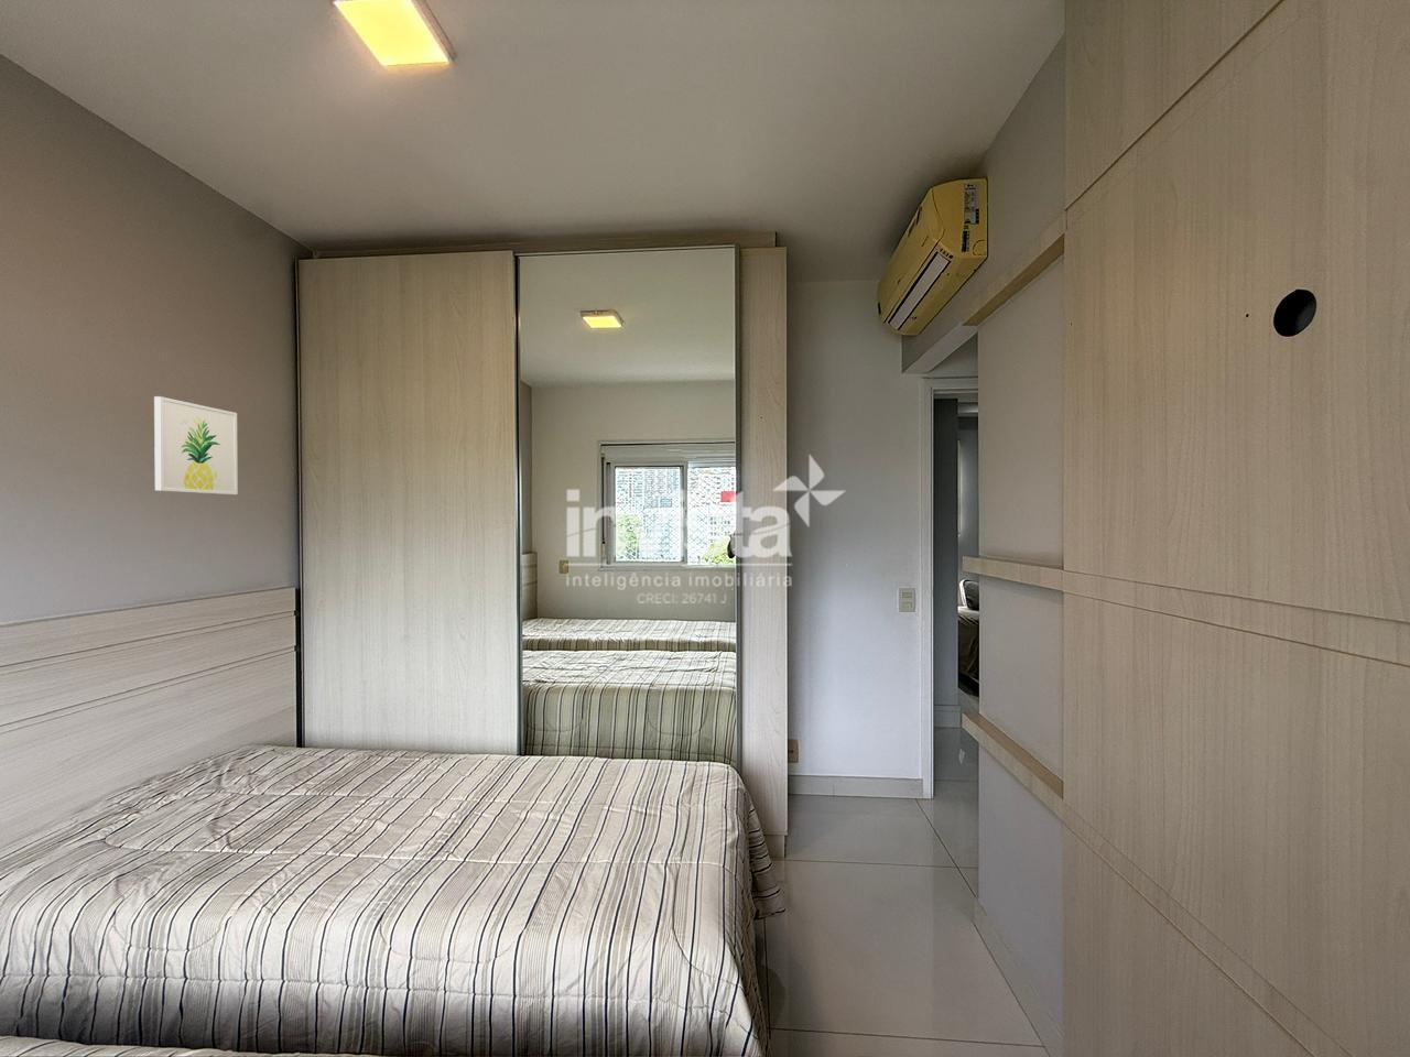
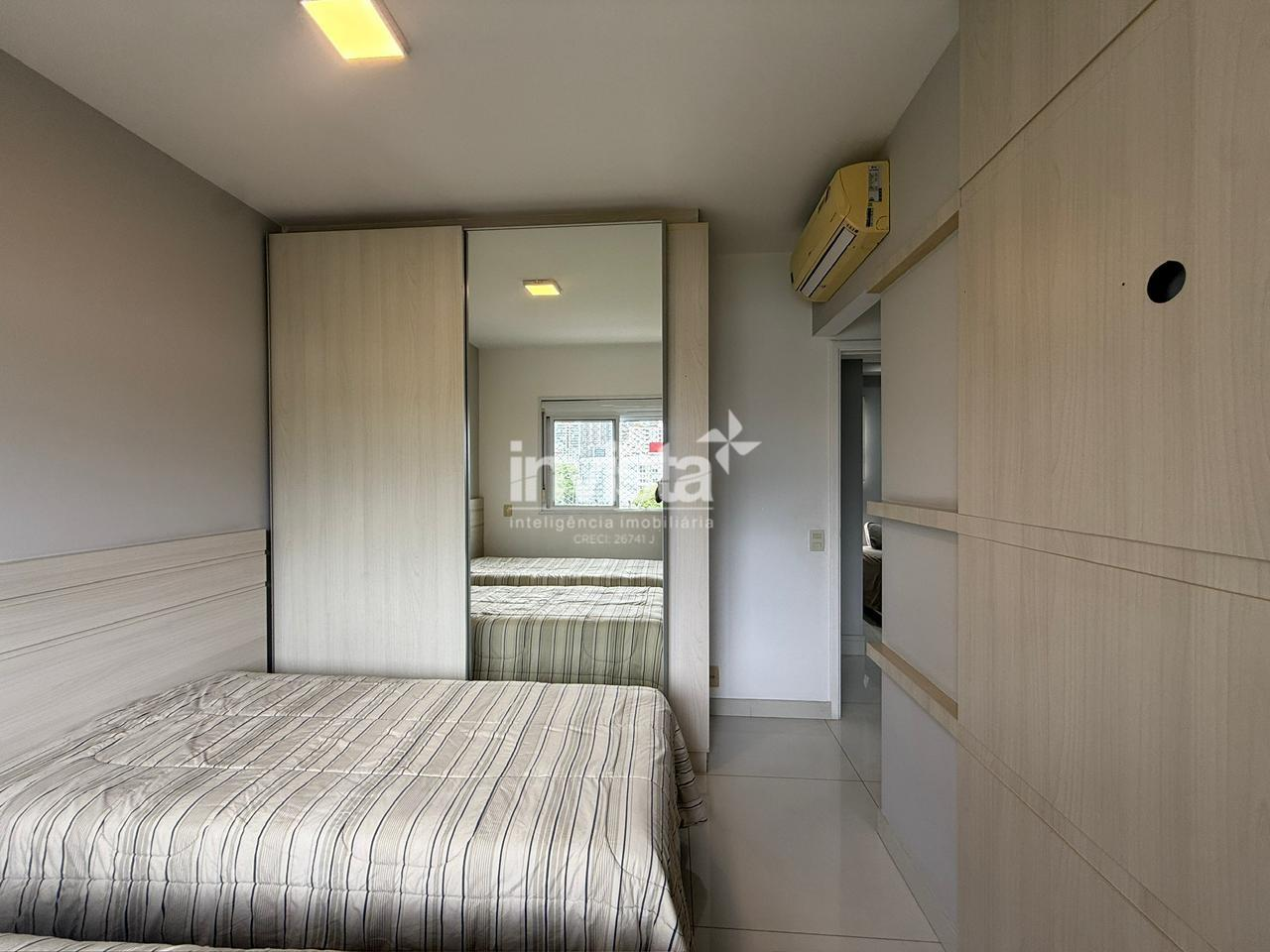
- wall art (199, 449)
